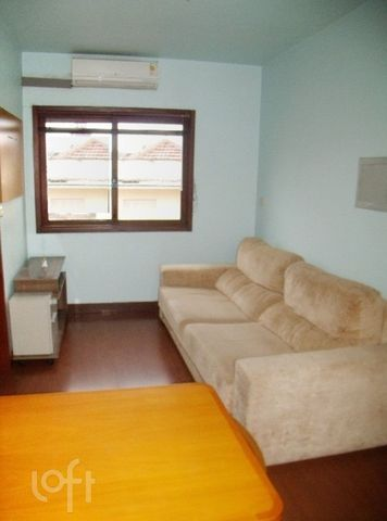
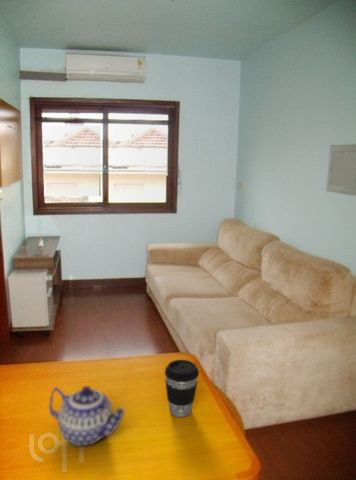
+ teapot (85, 410)
+ coffee cup (181, 388)
